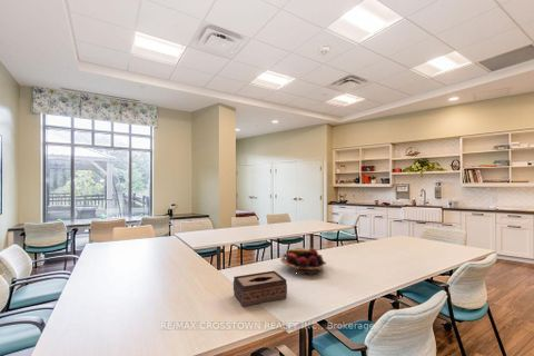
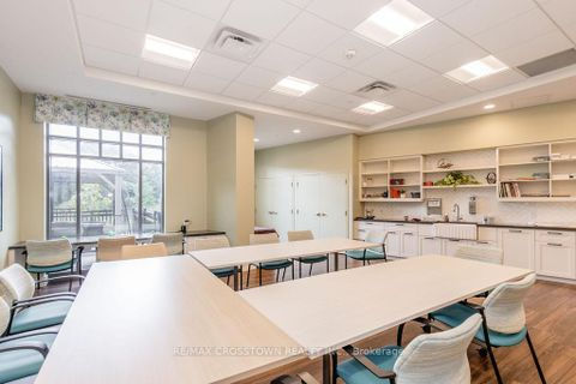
- fruit basket (303, 258)
- tissue box (259, 287)
